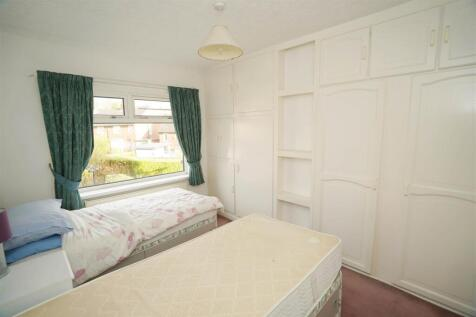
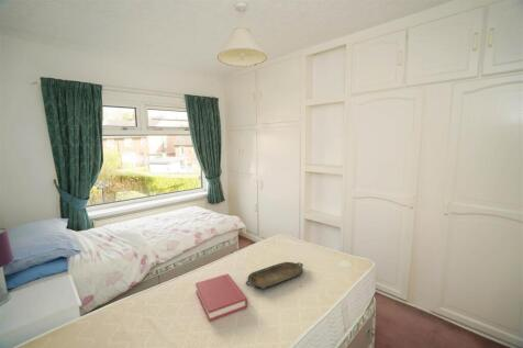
+ hardback book (220, 294)
+ serving tray (276, 274)
